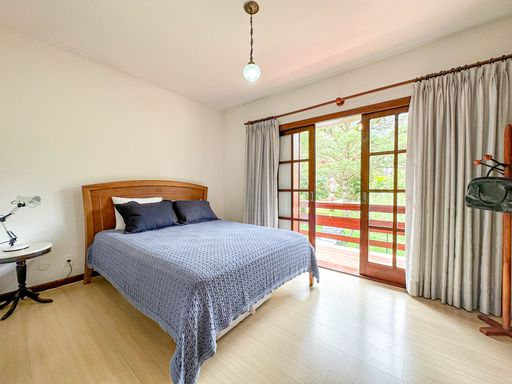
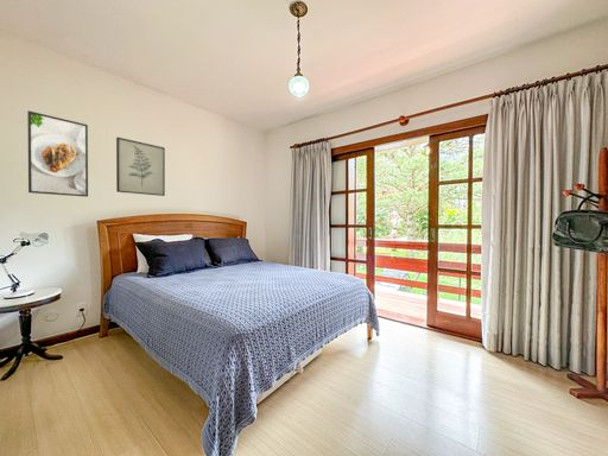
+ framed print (59, 156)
+ wall art (141, 167)
